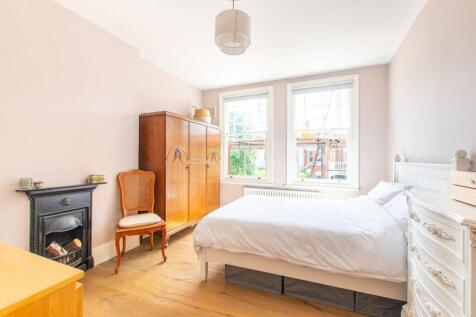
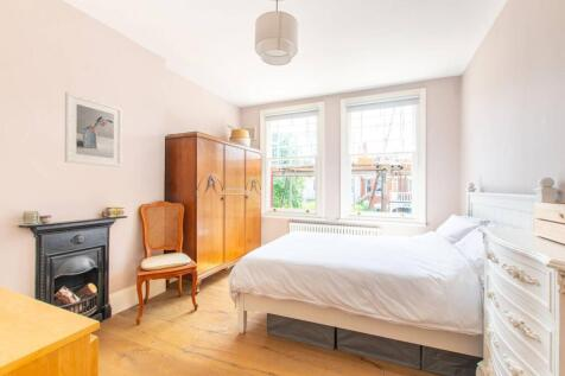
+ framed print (95, 133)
